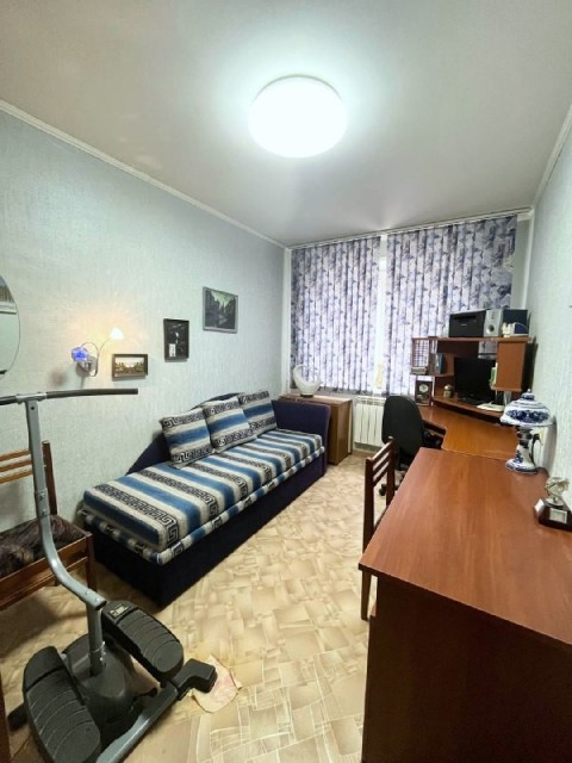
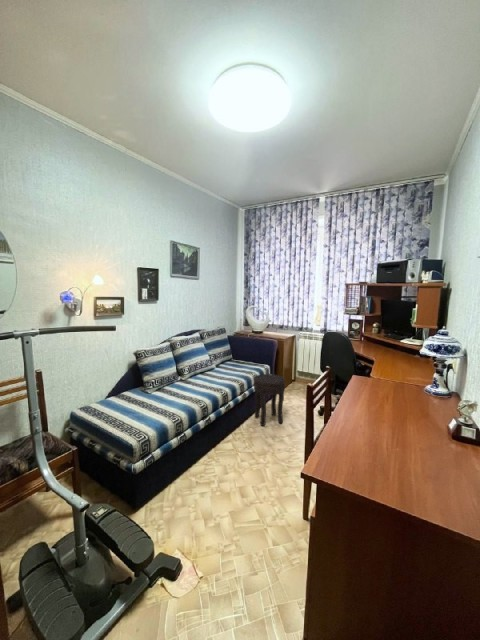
+ side table (271, 400)
